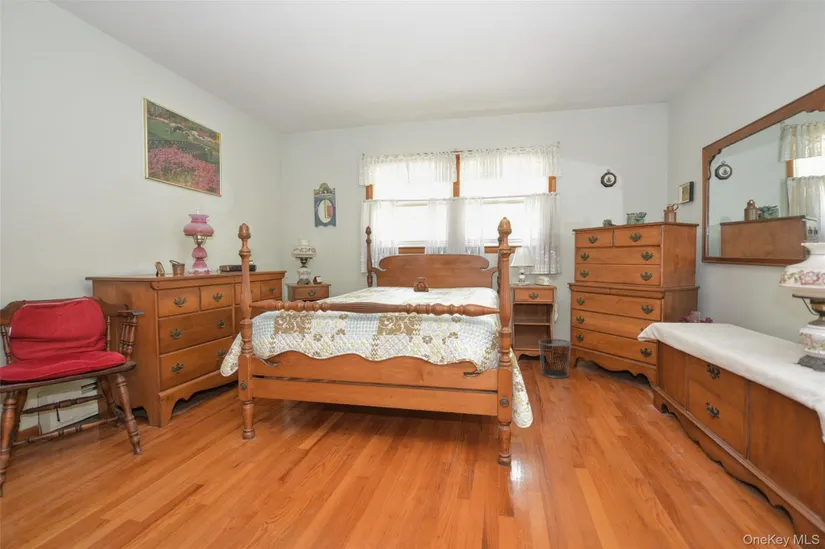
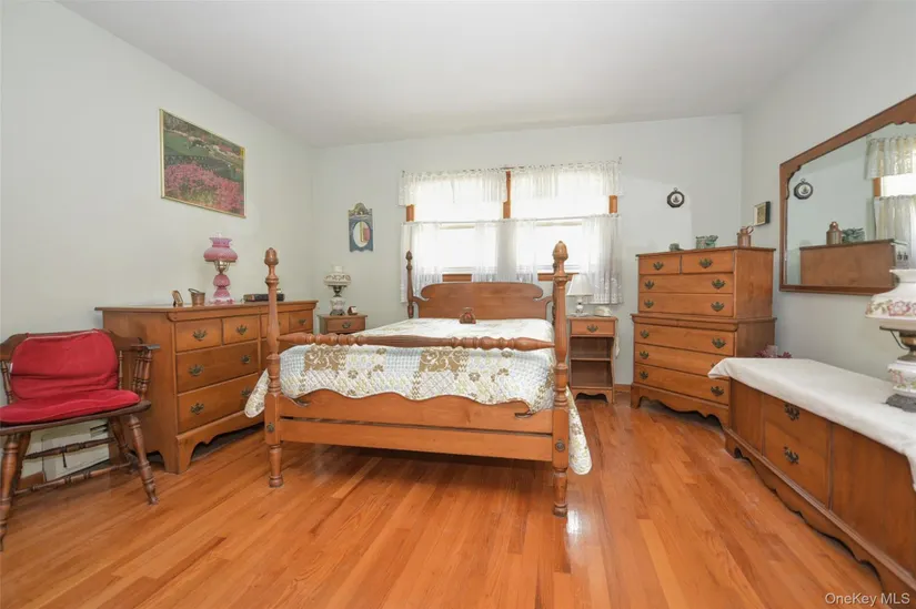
- waste bin (554, 357)
